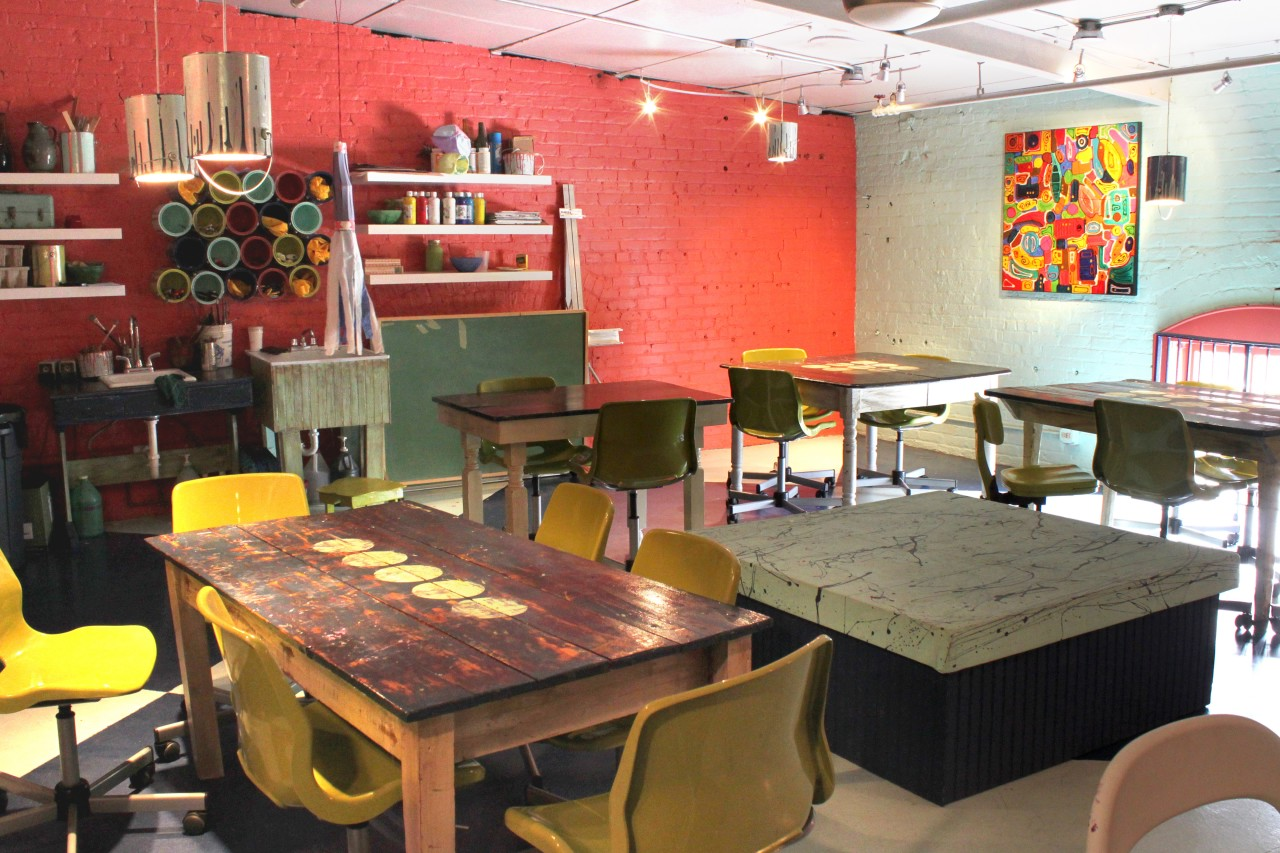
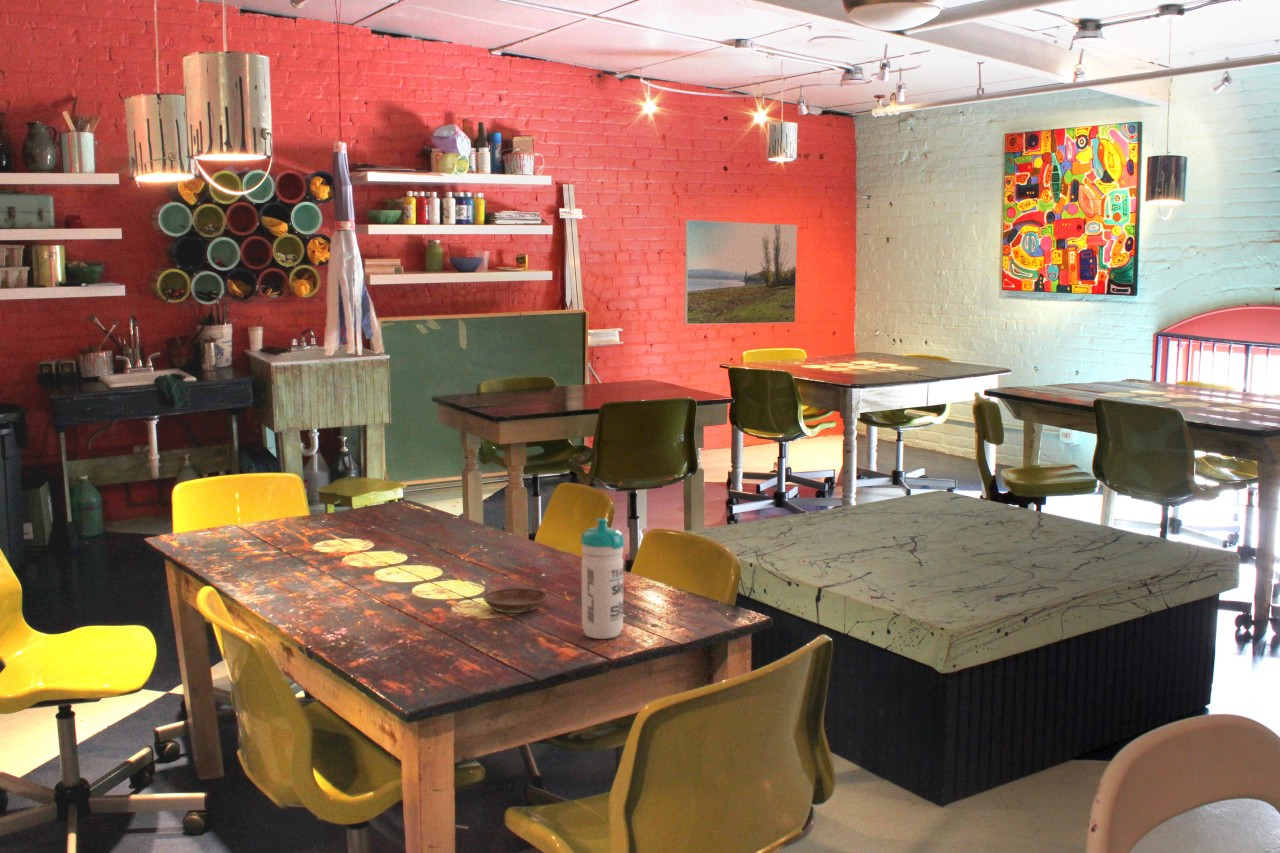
+ saucer (515, 601)
+ water bottle (602, 576)
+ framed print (742, 273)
